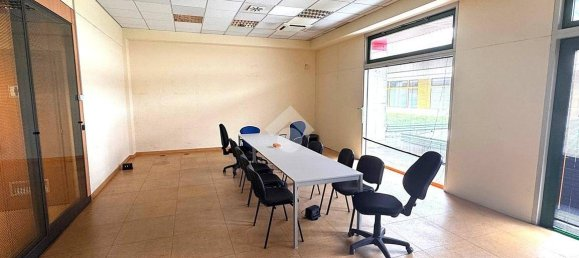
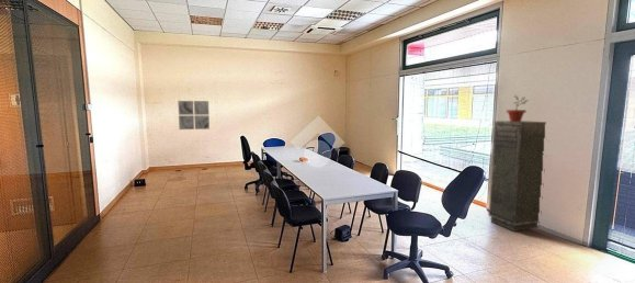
+ storage cabinet (517, 173)
+ potted plant (517, 107)
+ wall art (193, 115)
